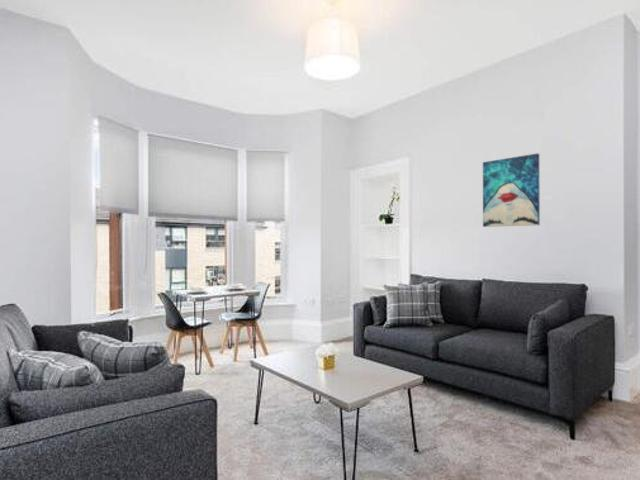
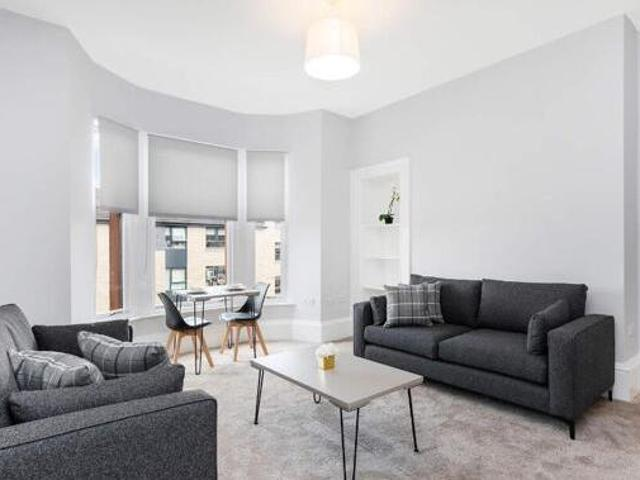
- wall art (509, 192)
